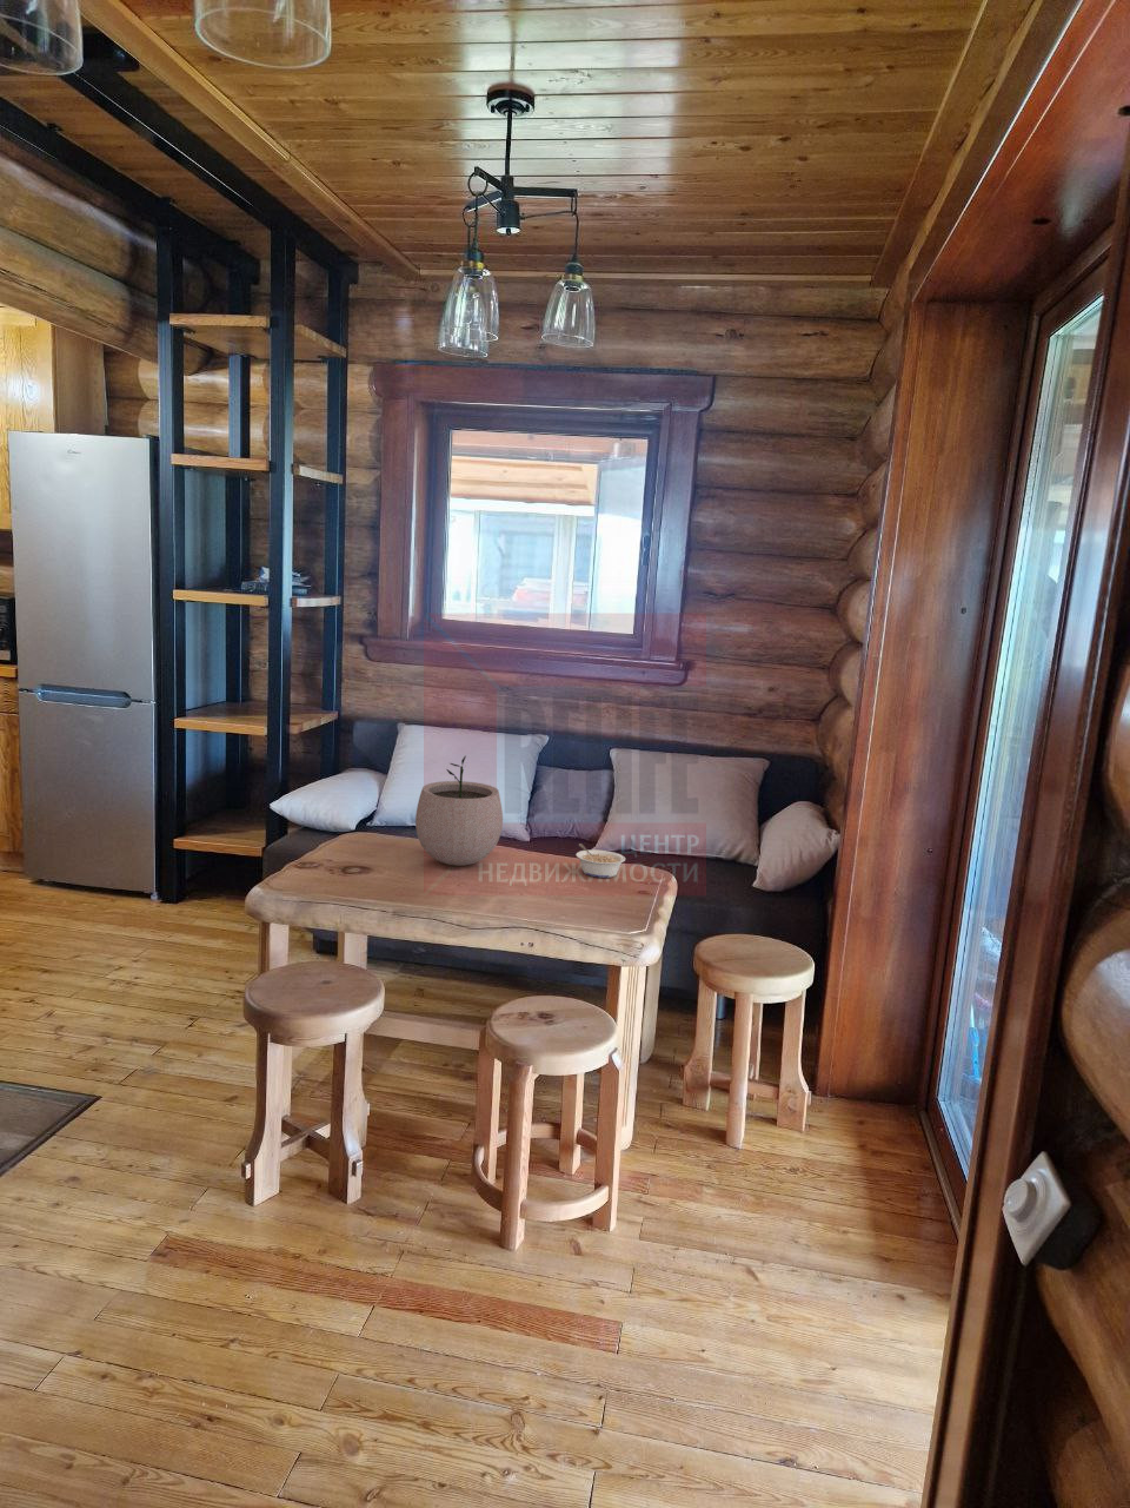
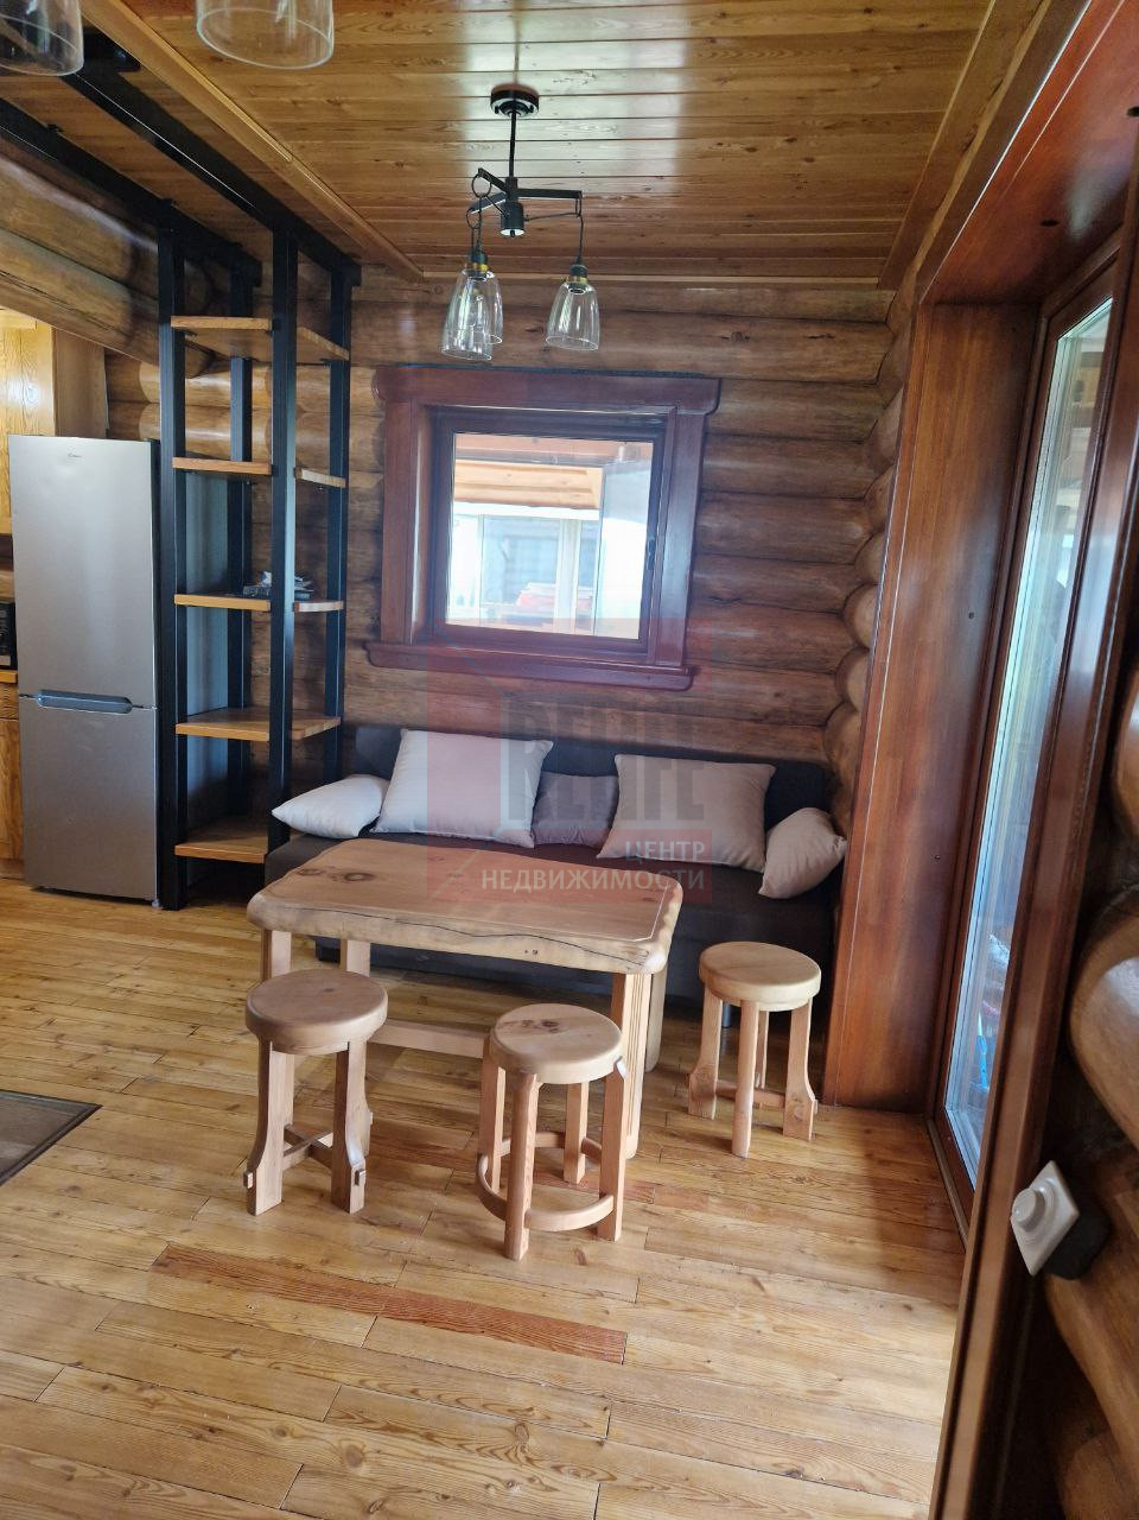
- legume (598, 862)
- plant pot (459, 810)
